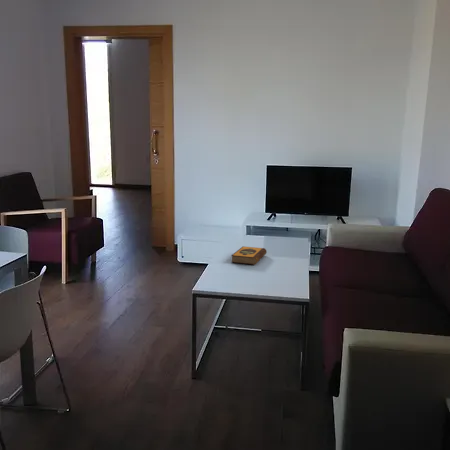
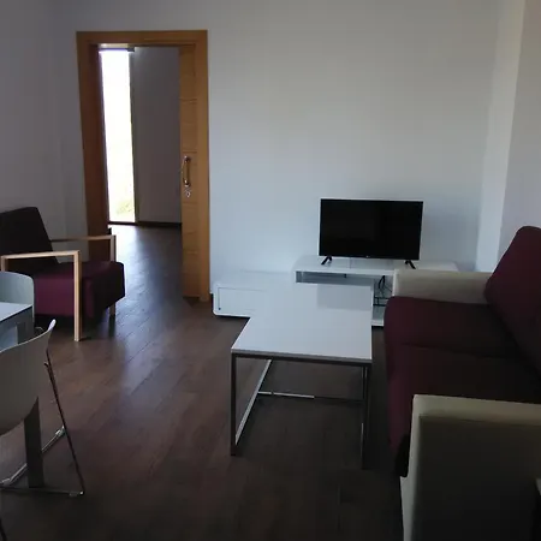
- hardback book (249, 255)
